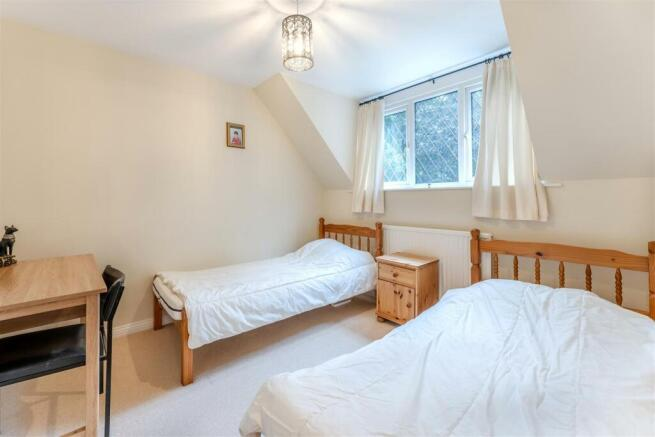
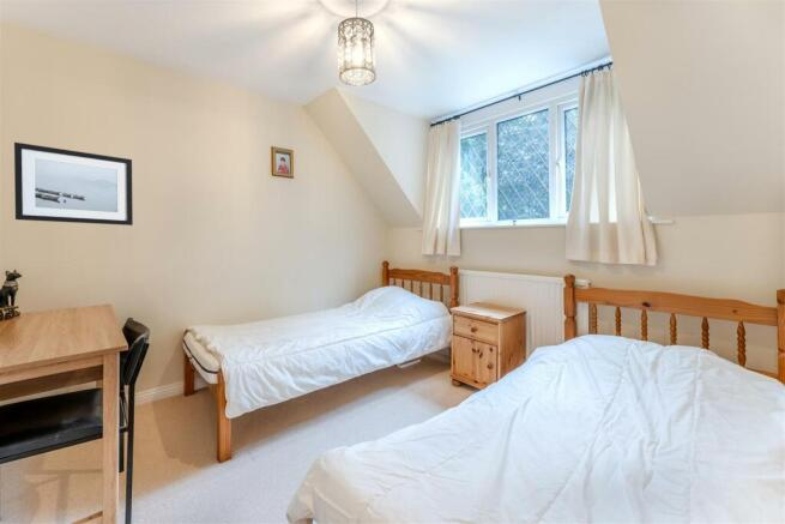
+ wall art (78, 187)
